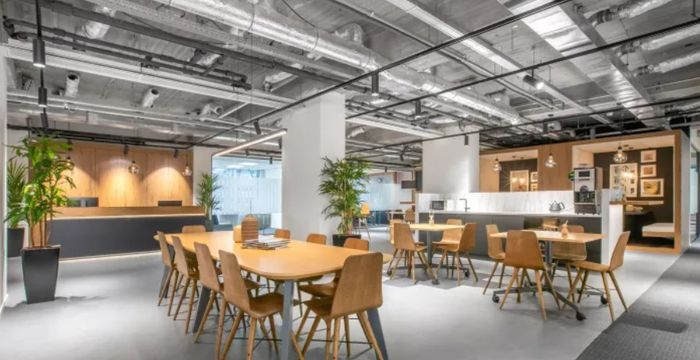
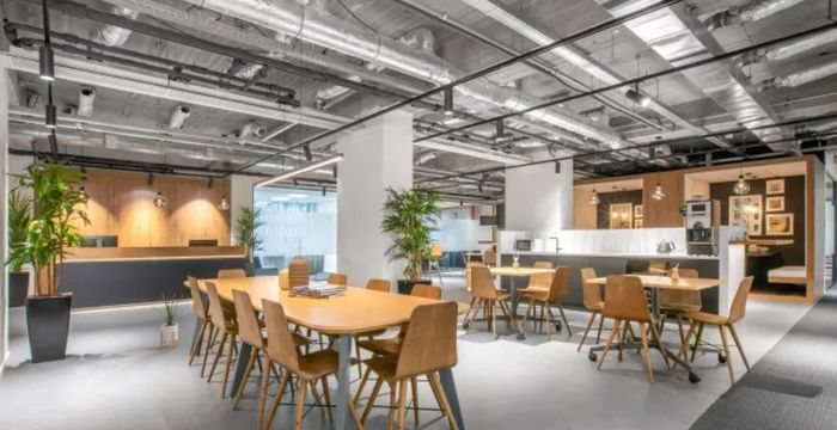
+ house plant (170, 318)
